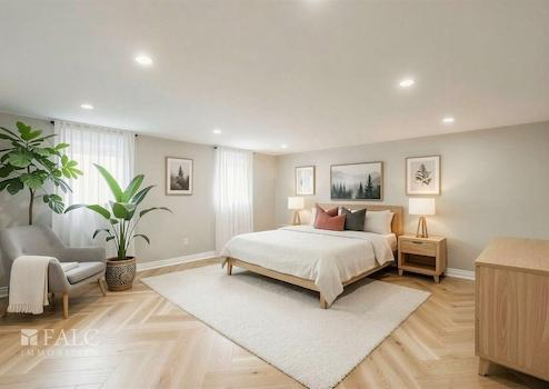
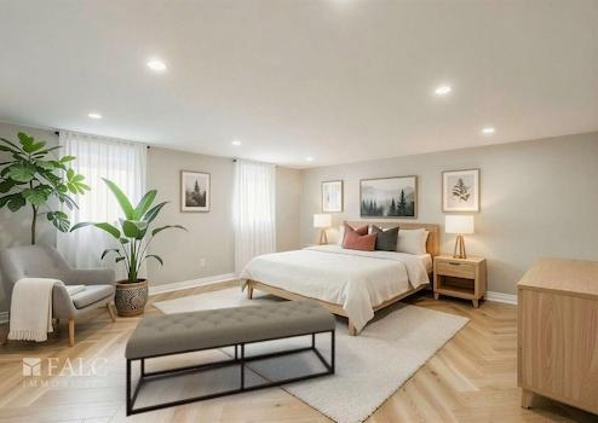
+ bench (238, 344)
